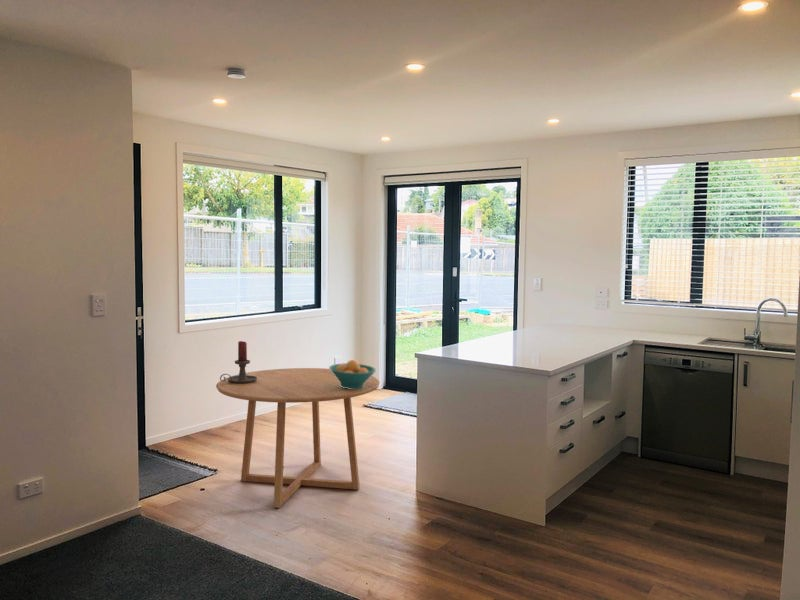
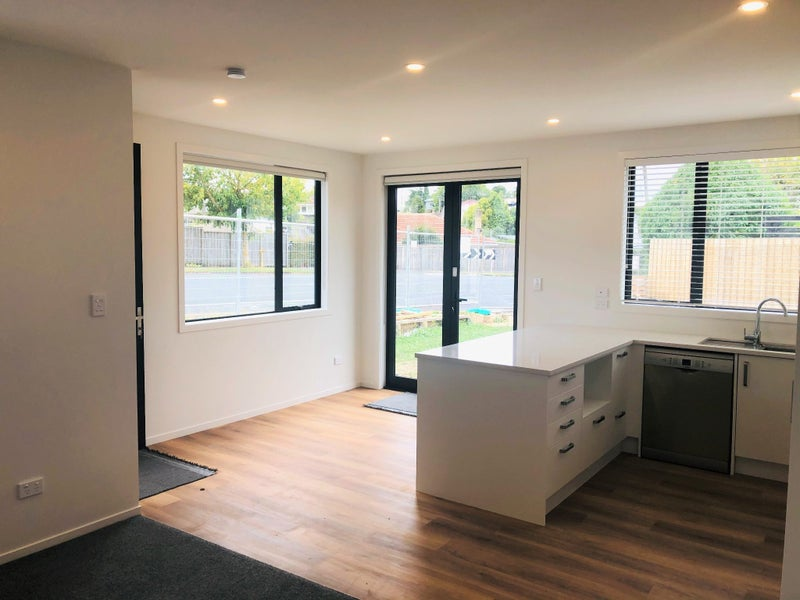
- candle holder (238, 361)
- fruit bowl (351, 373)
- dining table (313, 433)
